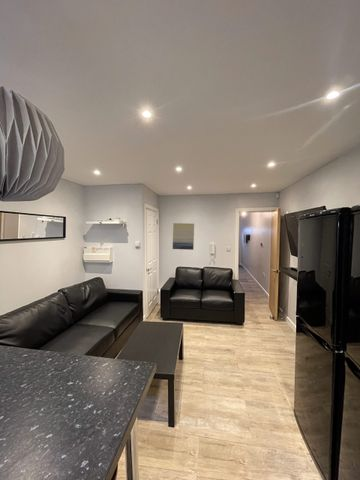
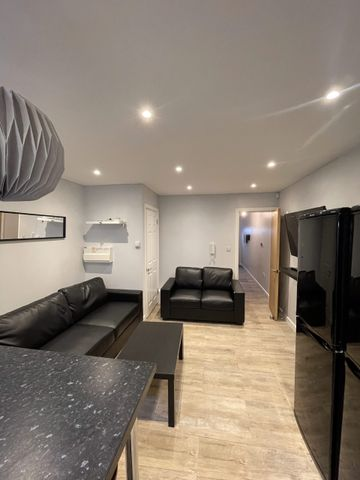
- wall art (183, 236)
